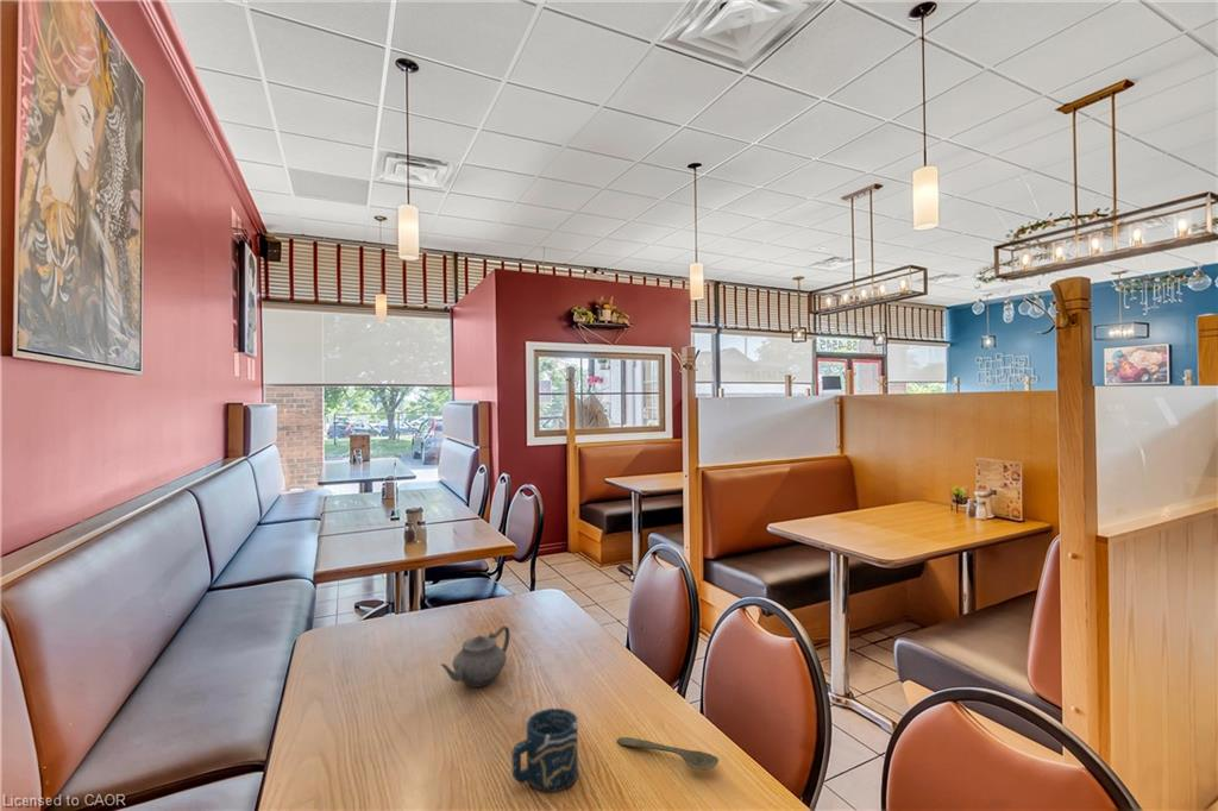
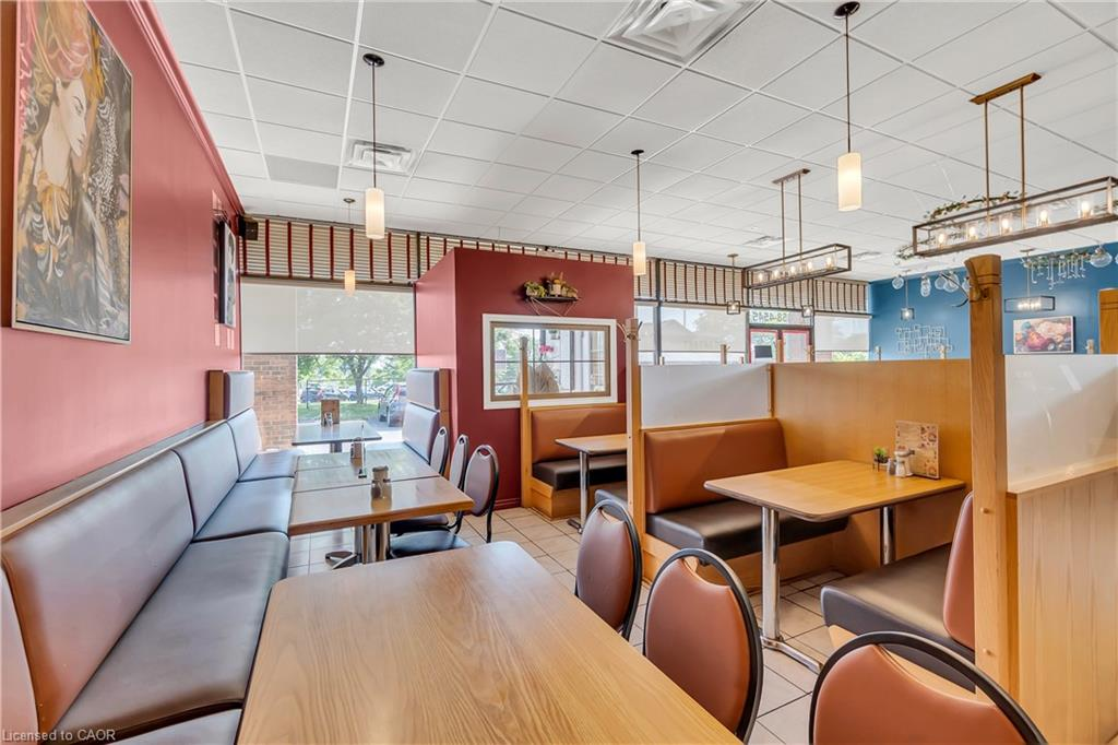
- teapot (477, 659)
- spoon (665, 750)
- cup (545, 752)
